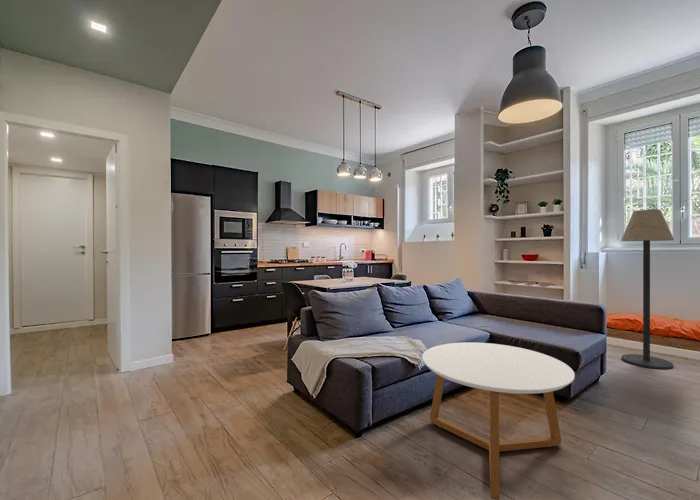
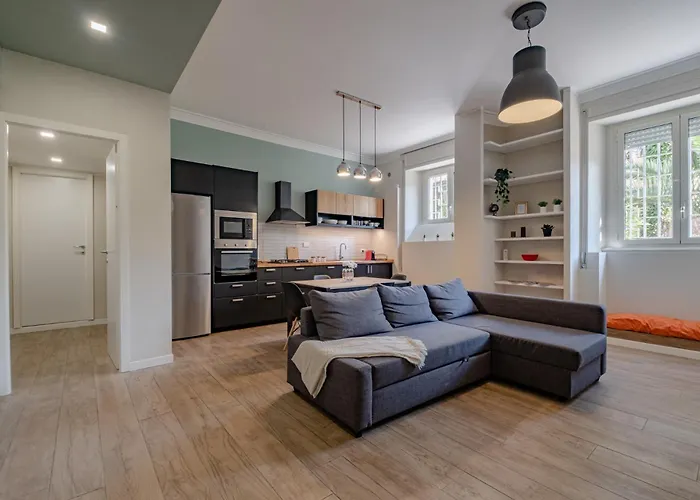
- floor lamp (646, 286)
- coffee table (492, 407)
